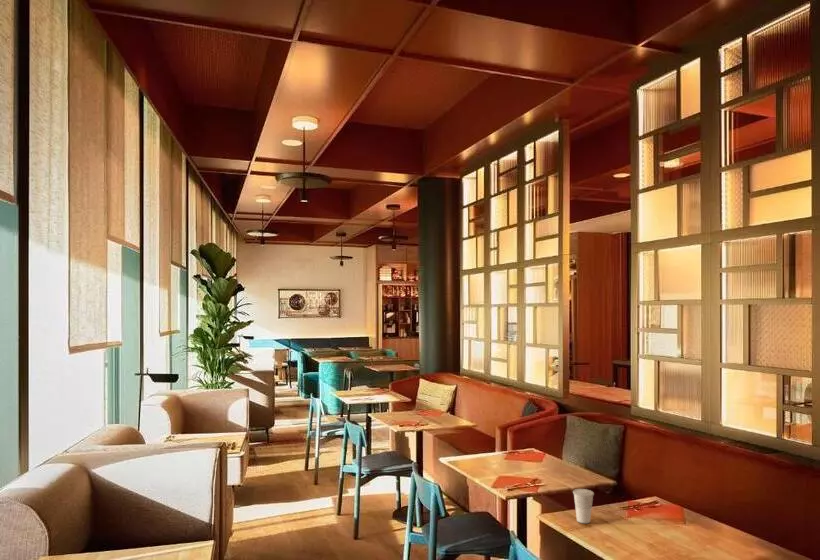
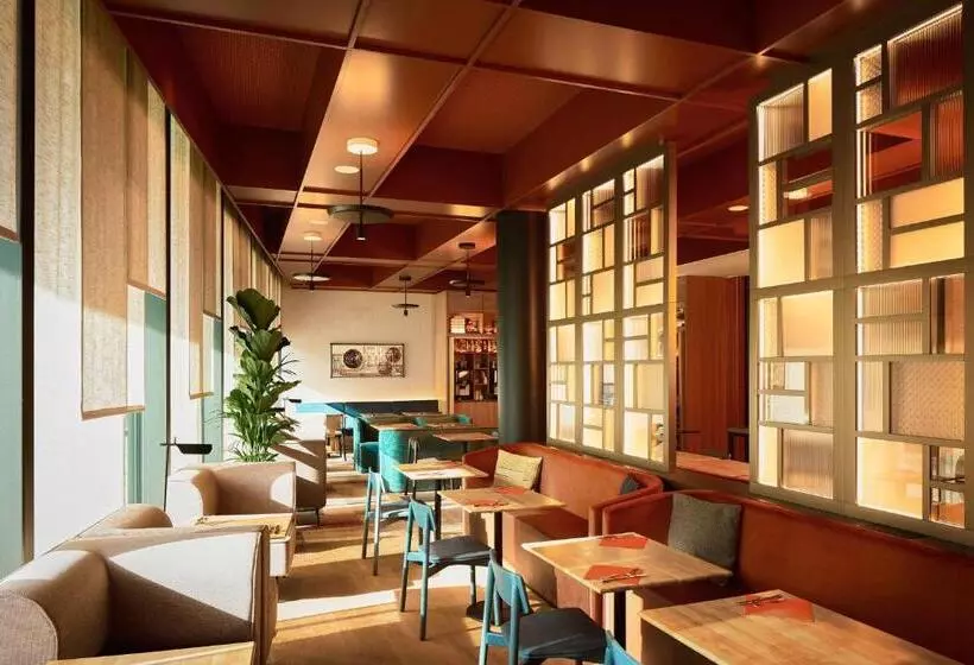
- cup (583, 506)
